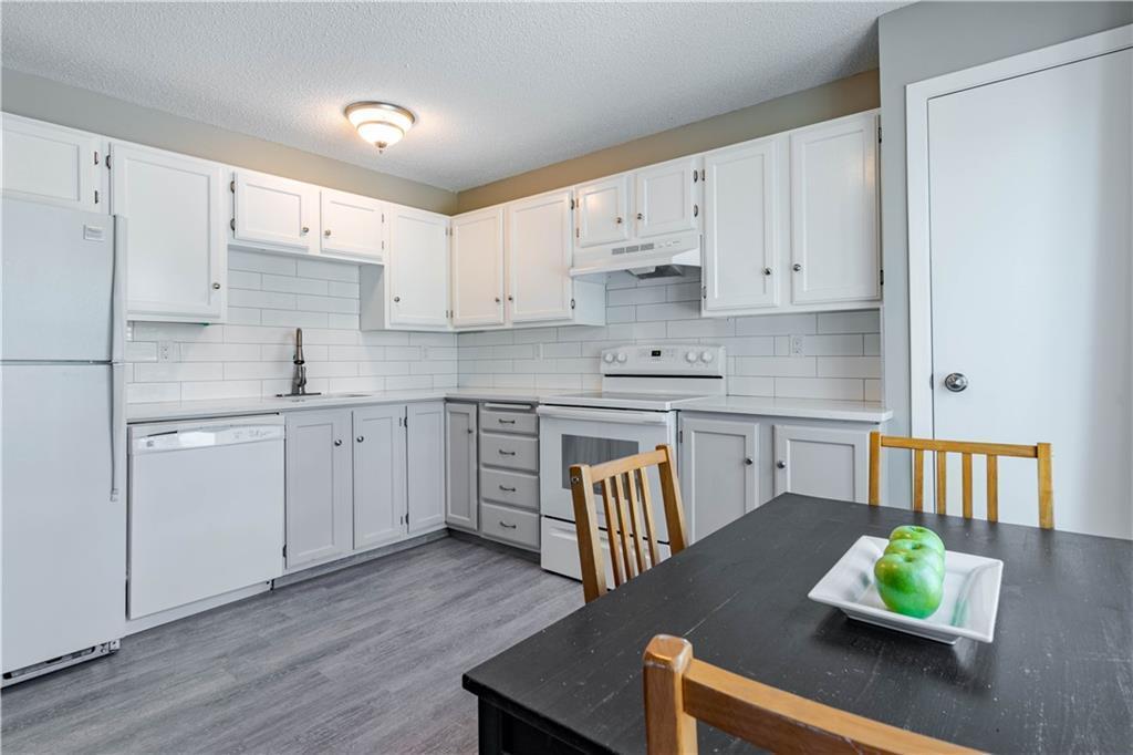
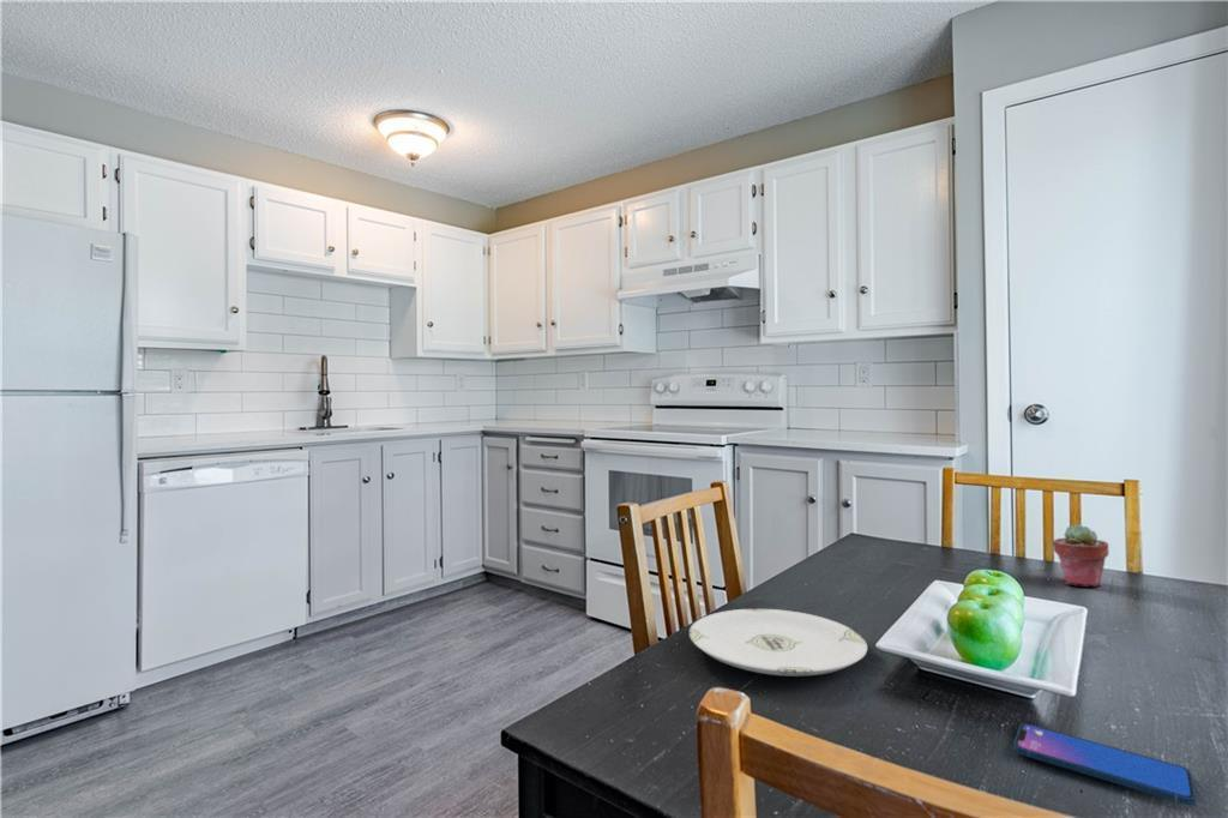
+ smartphone (1098, 759)
+ potted succulent (1080, 553)
+ plate (775, 642)
